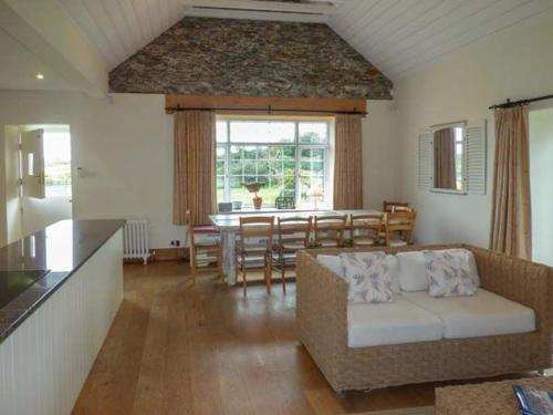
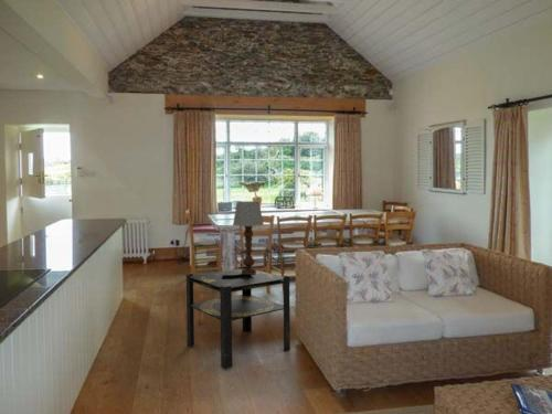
+ table lamp (247, 235)
+ side table (237, 311)
